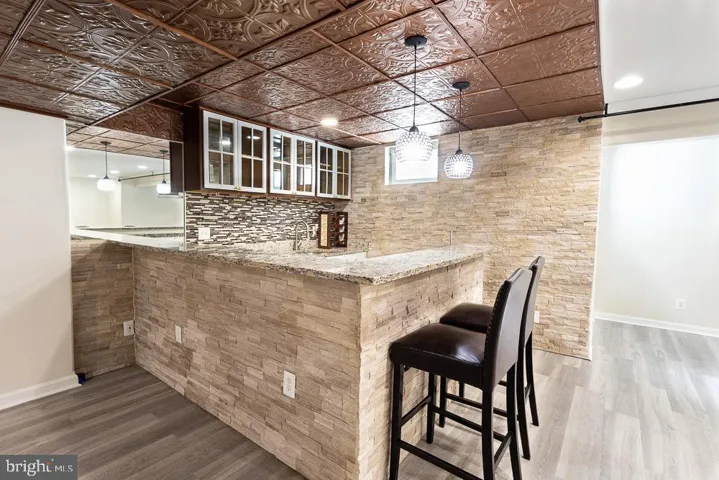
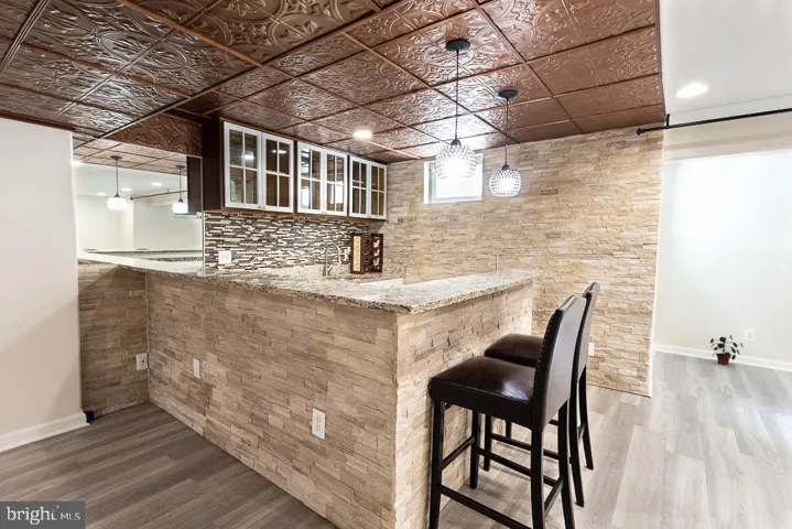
+ potted plant (727, 348)
